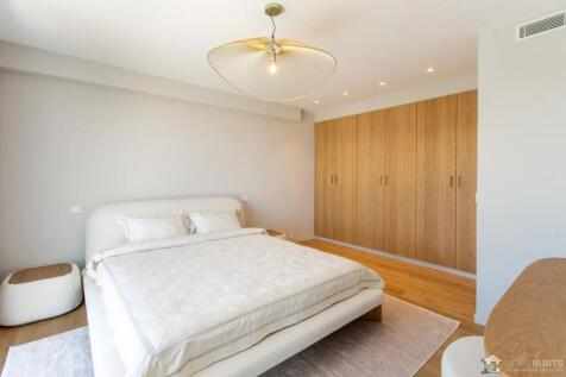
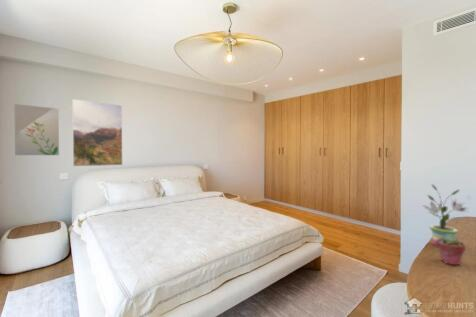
+ potted succulent (450, 248)
+ wall art (37, 130)
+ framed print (98, 134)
+ potted plant (446, 214)
